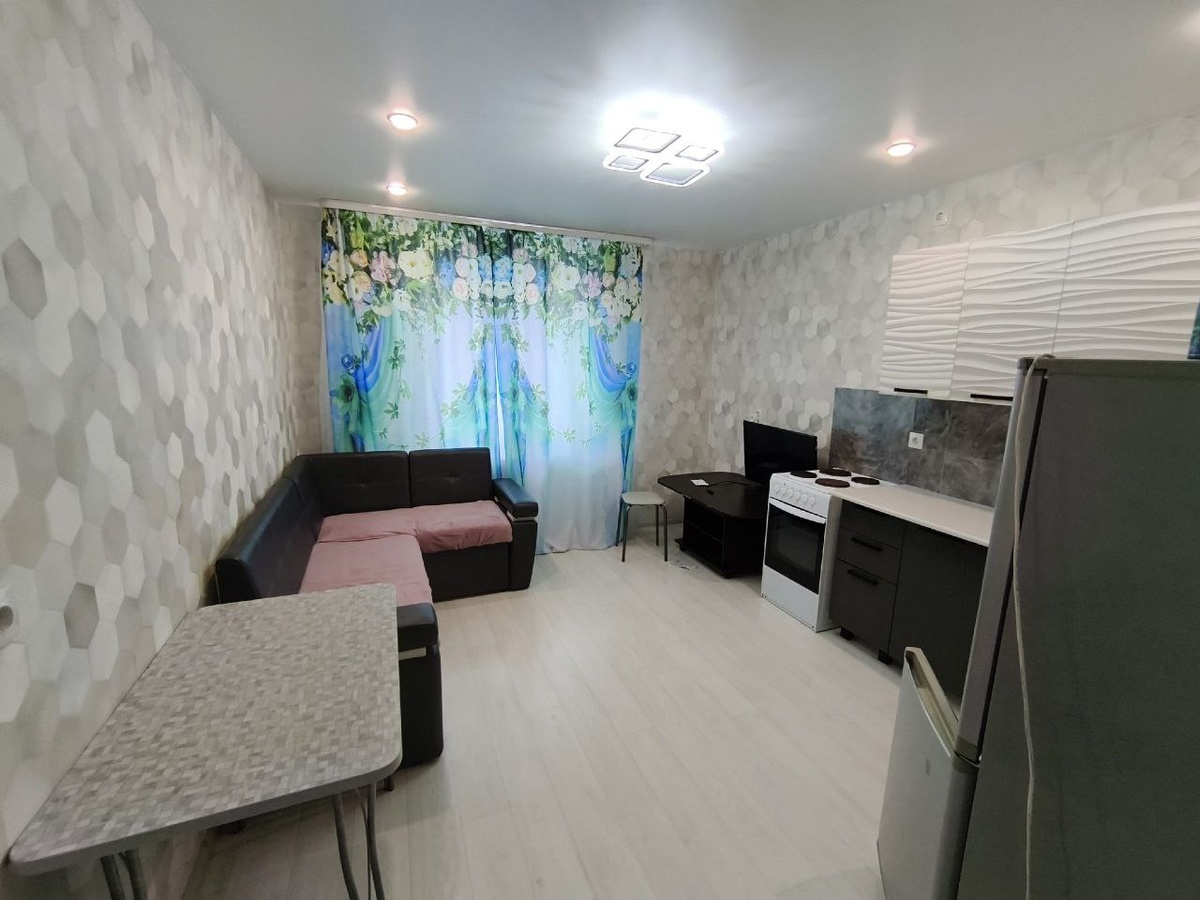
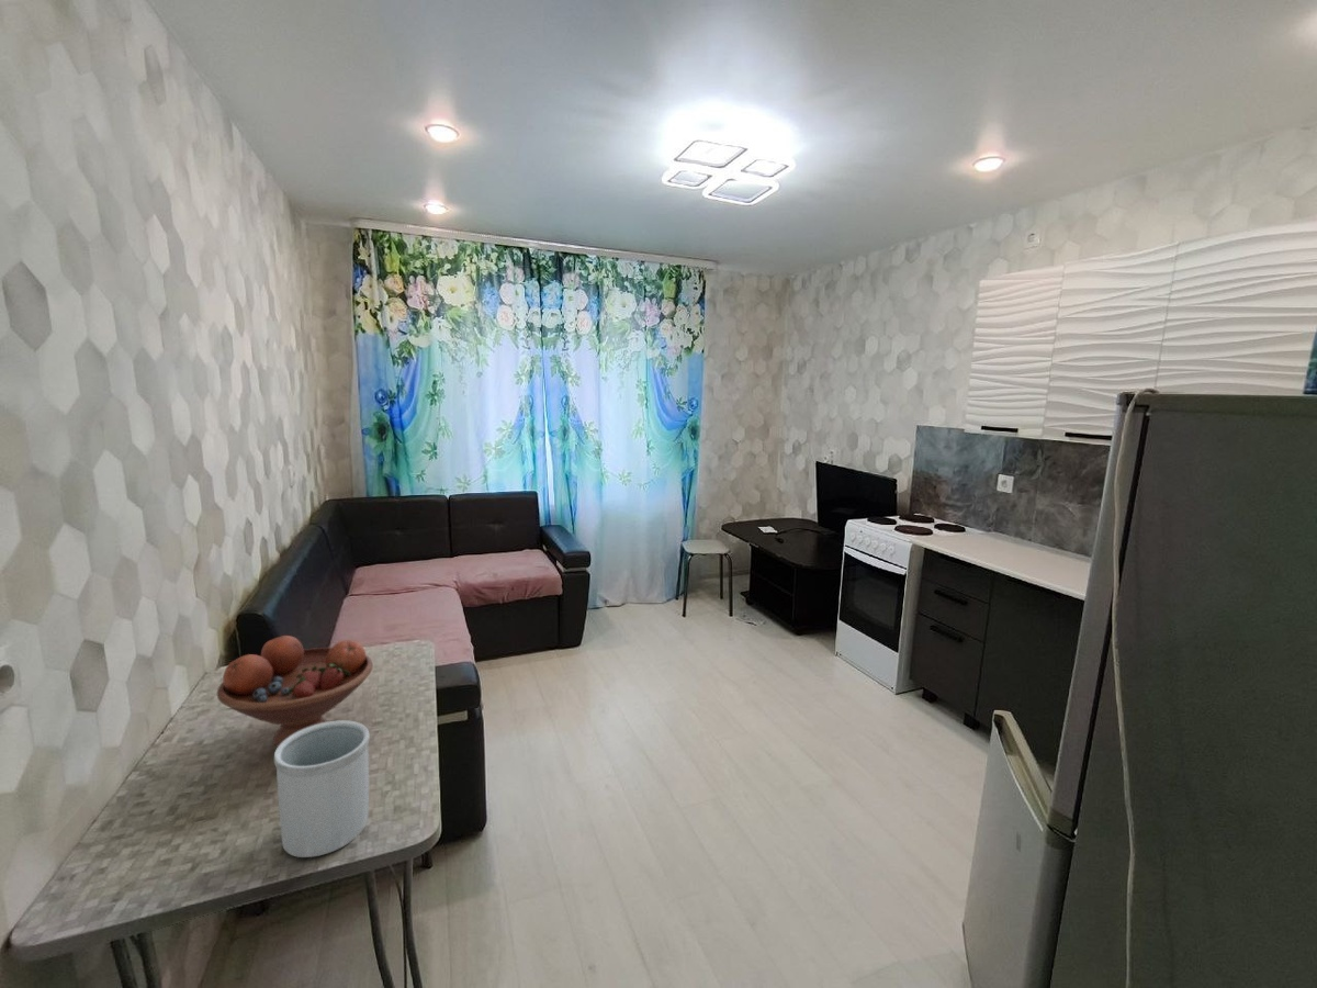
+ utensil holder (325, 786)
+ fruit bowl (300, 693)
